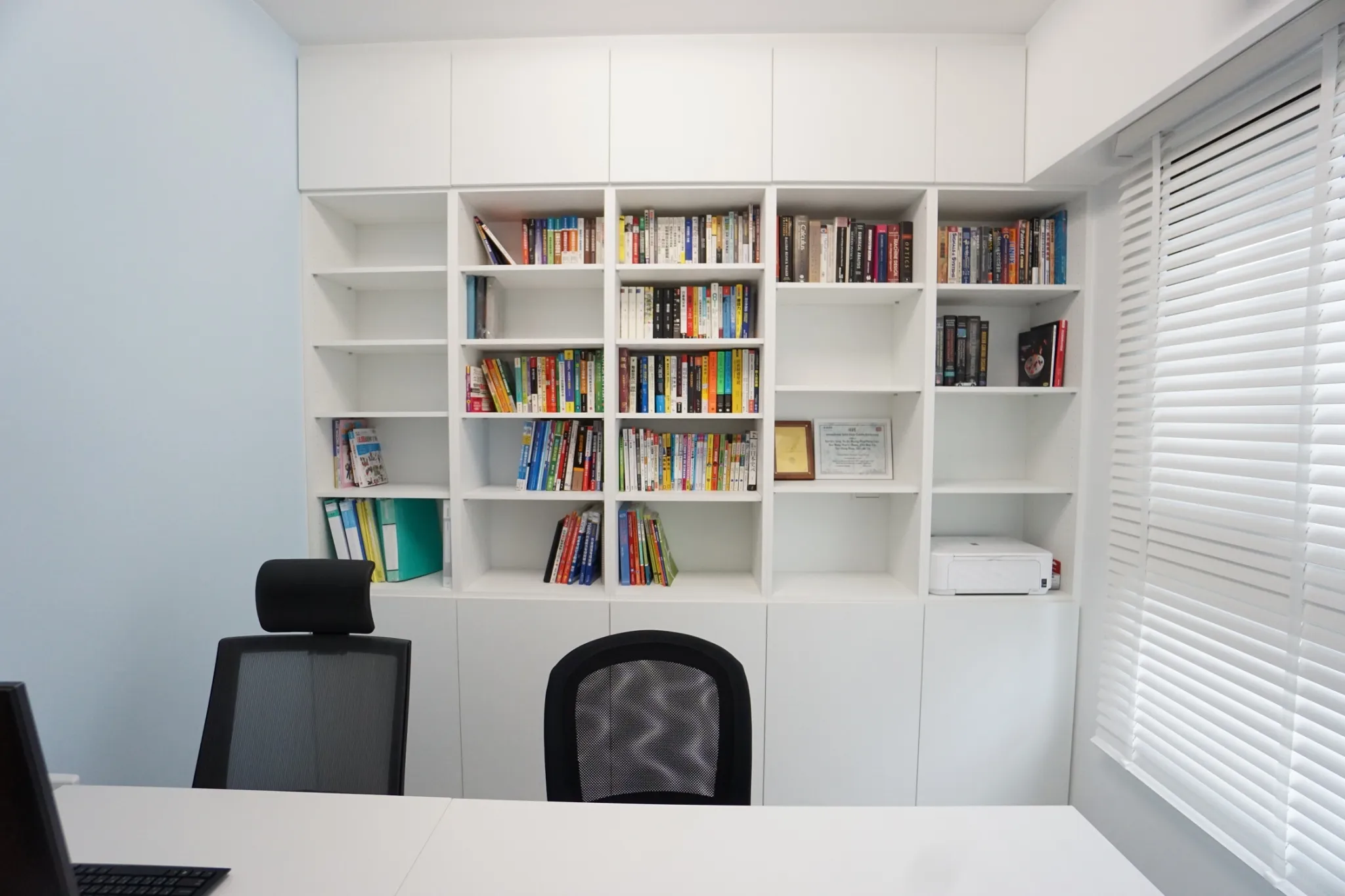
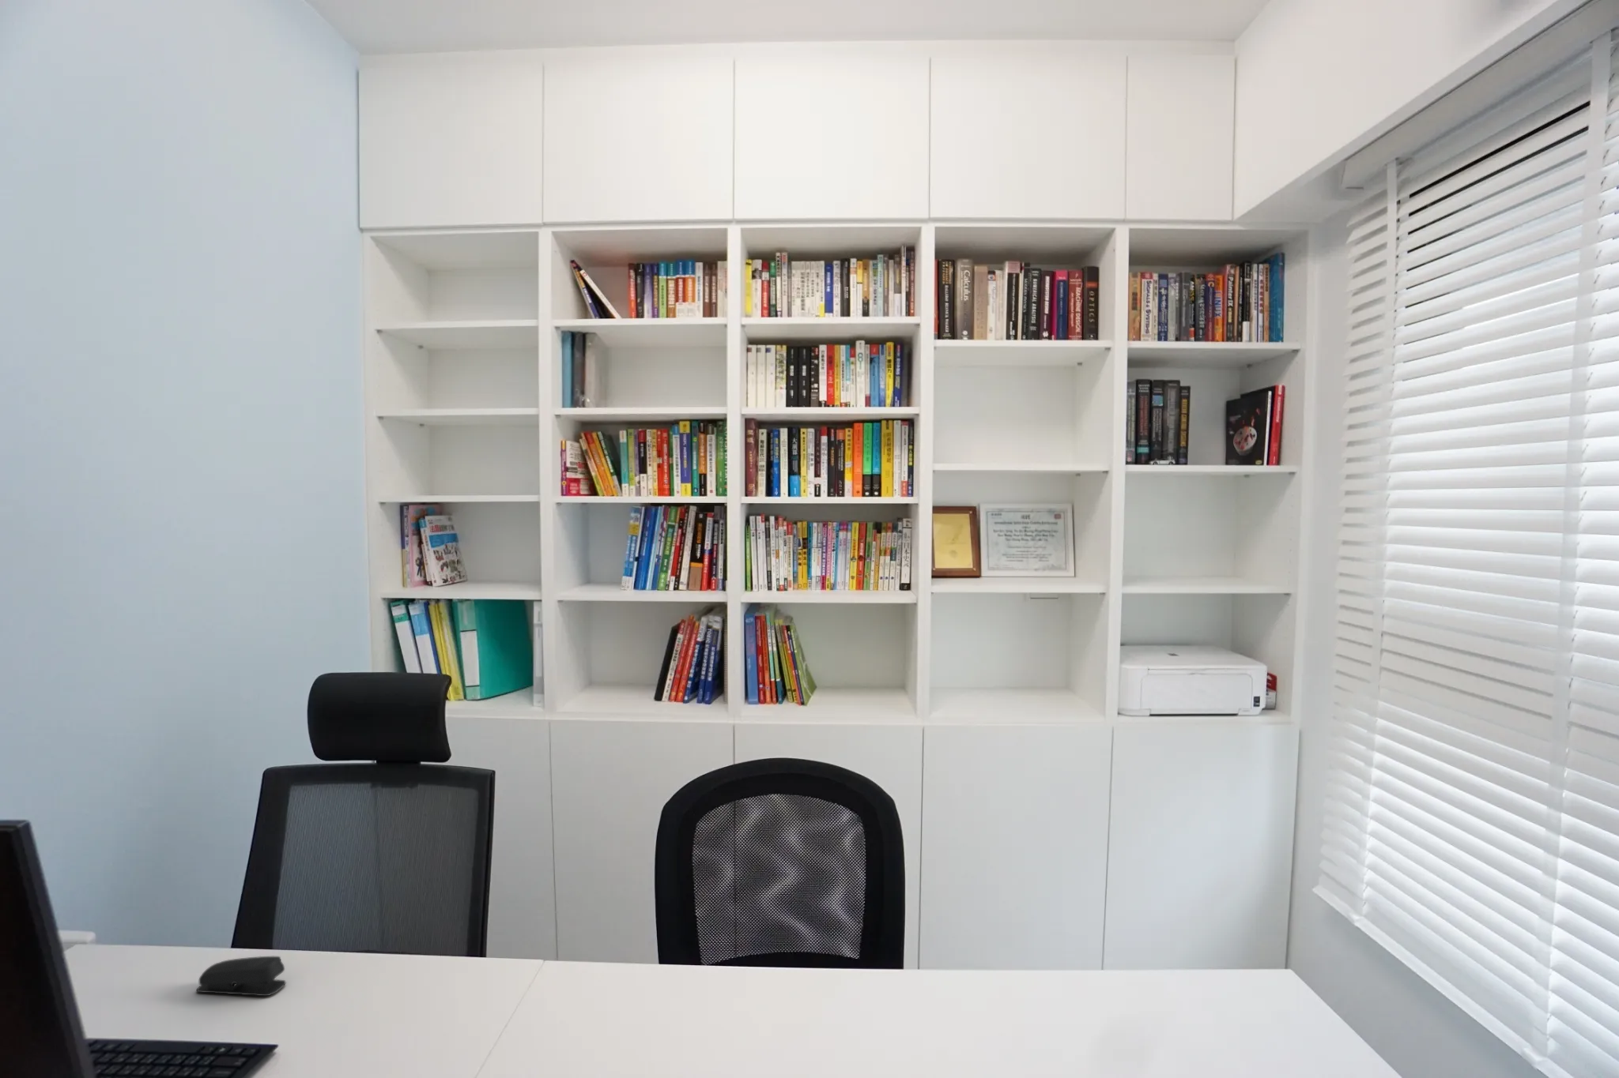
+ stapler (241, 972)
